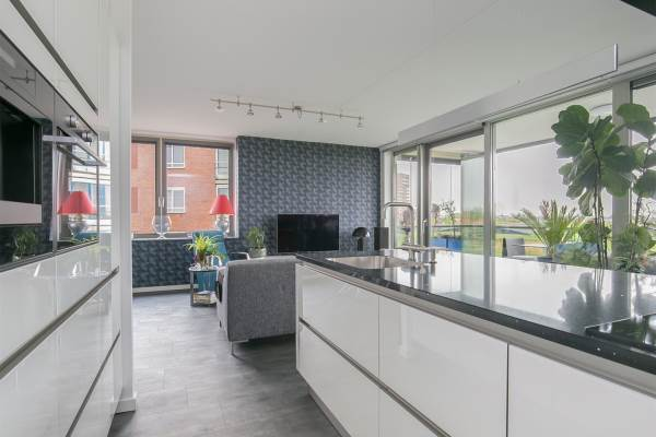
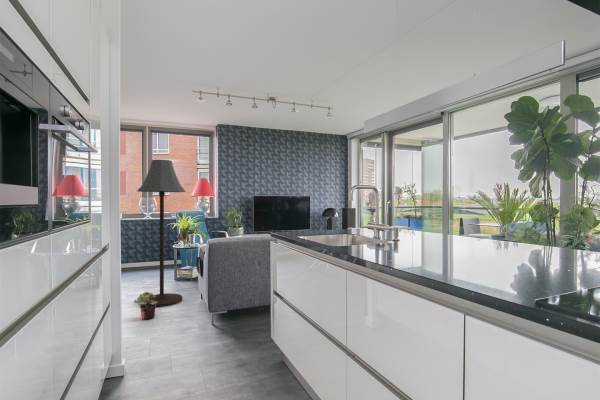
+ floor lamp (161, 230)
+ potted plant (145, 305)
